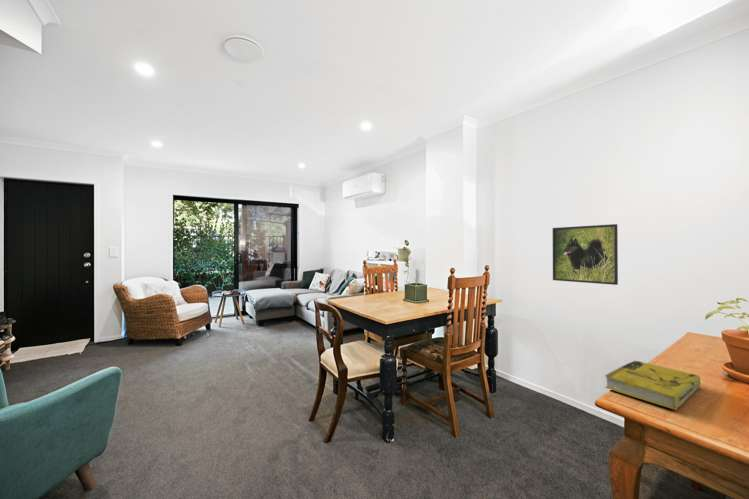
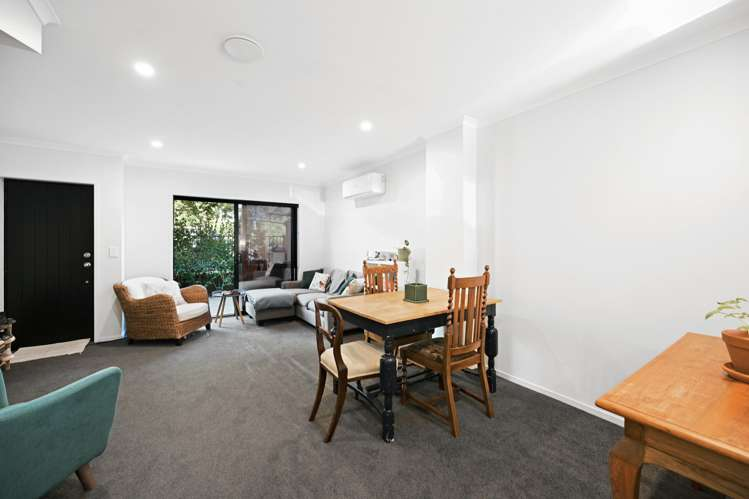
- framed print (582, 254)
- book (652, 380)
